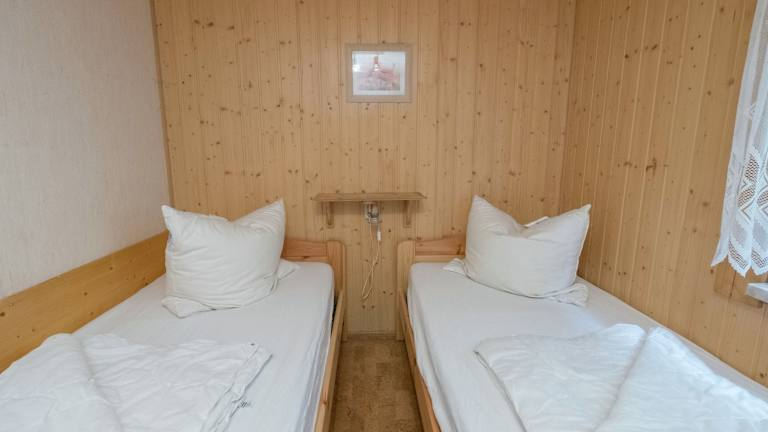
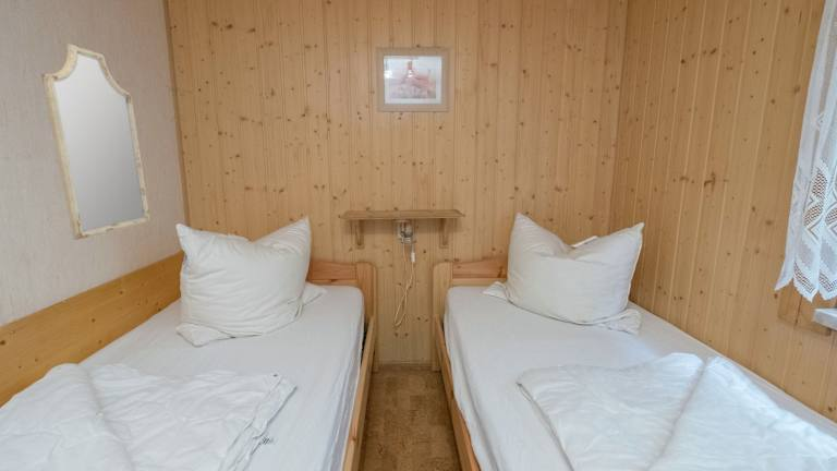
+ home mirror (102, 144)
